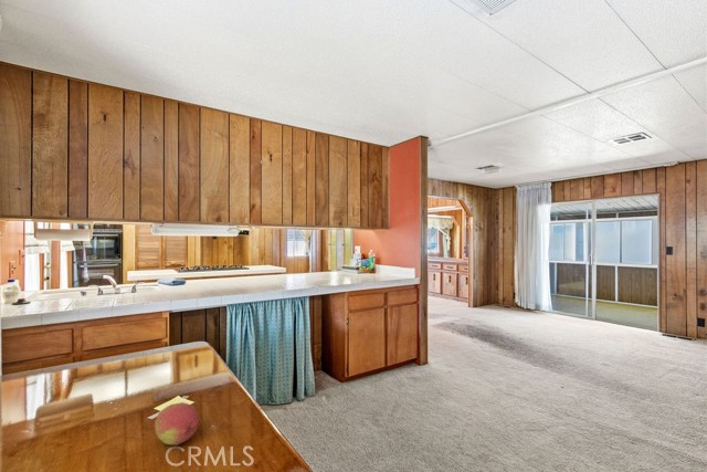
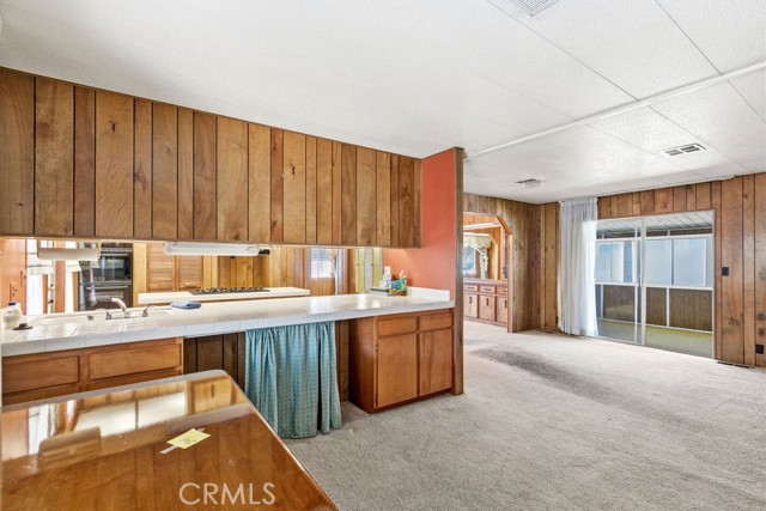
- fruit (176, 422)
